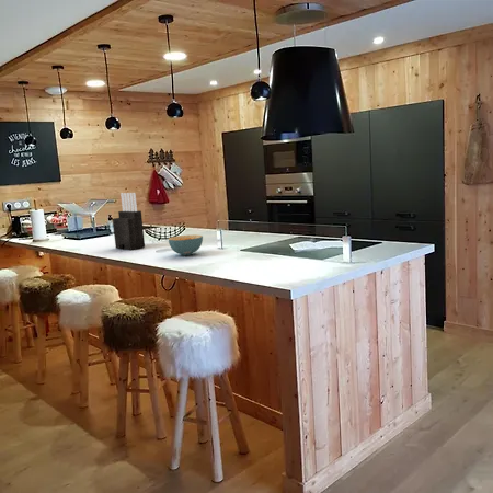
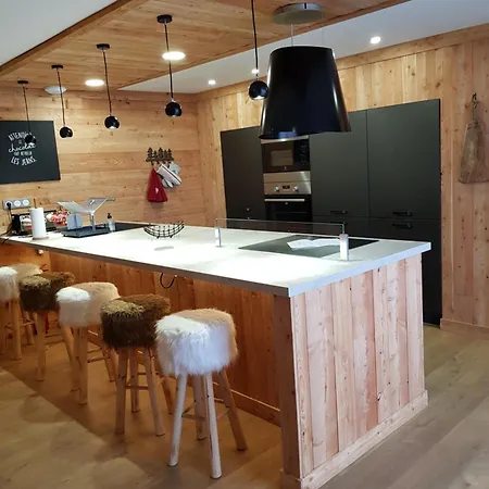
- cereal bowl (185, 245)
- knife block (125, 220)
